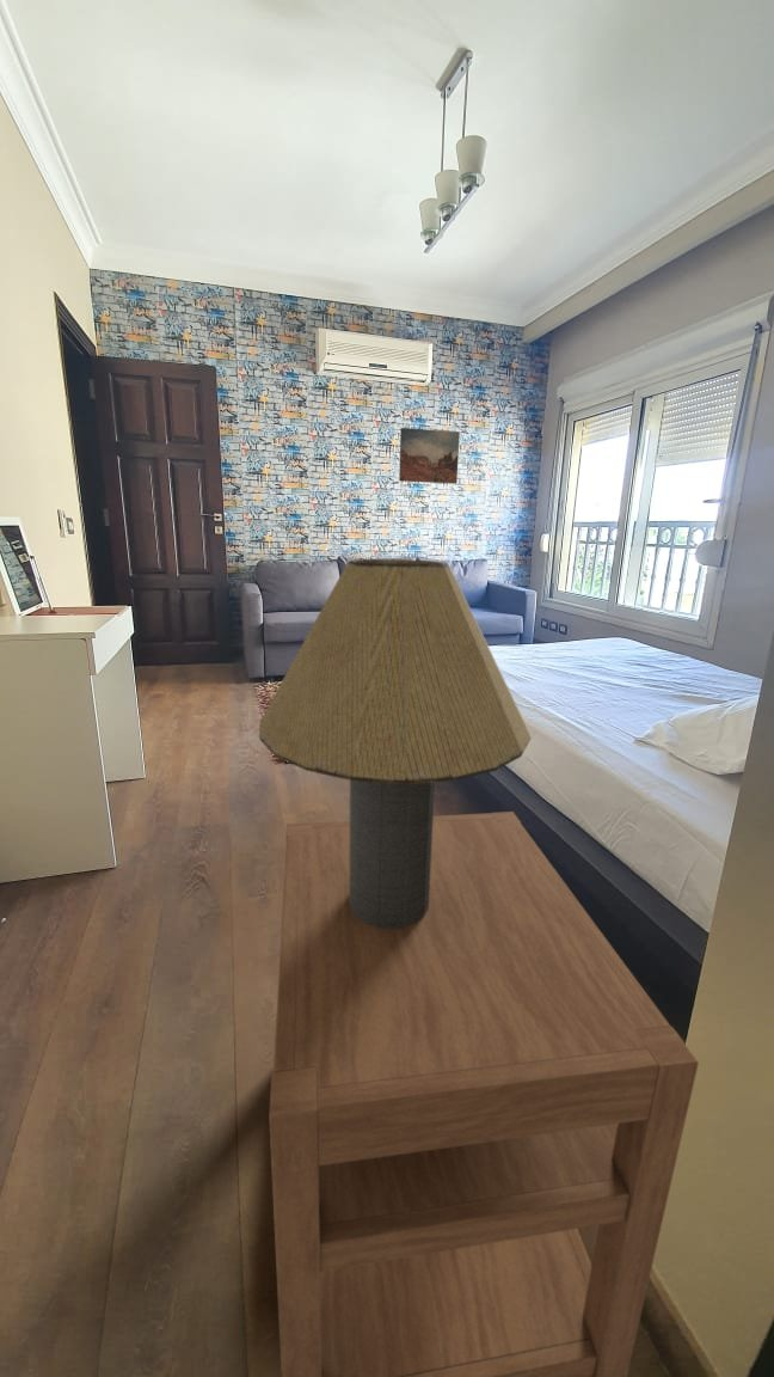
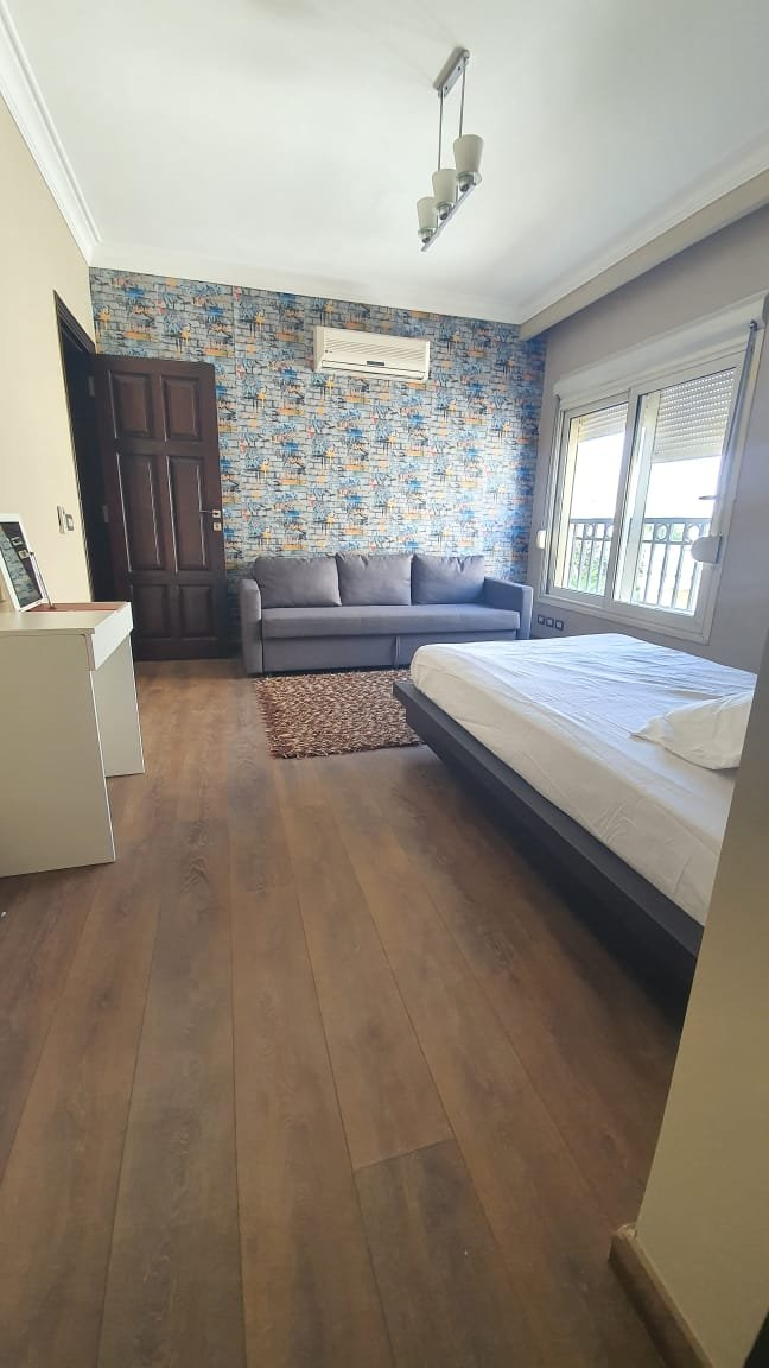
- wall art (429, 455)
- table lamp (393, 745)
- nightstand (426, 1053)
